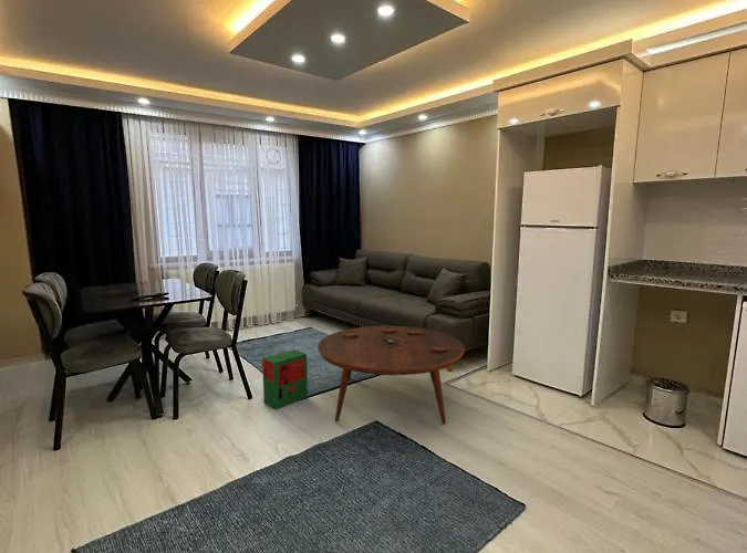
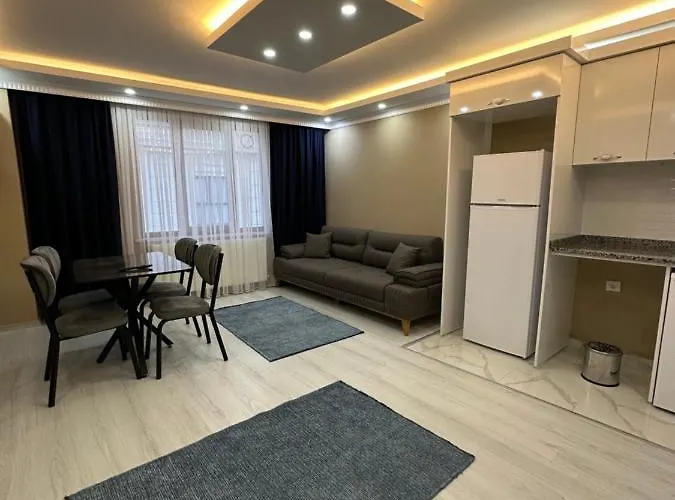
- coffee table (390, 369)
- cardboard box (284, 377)
